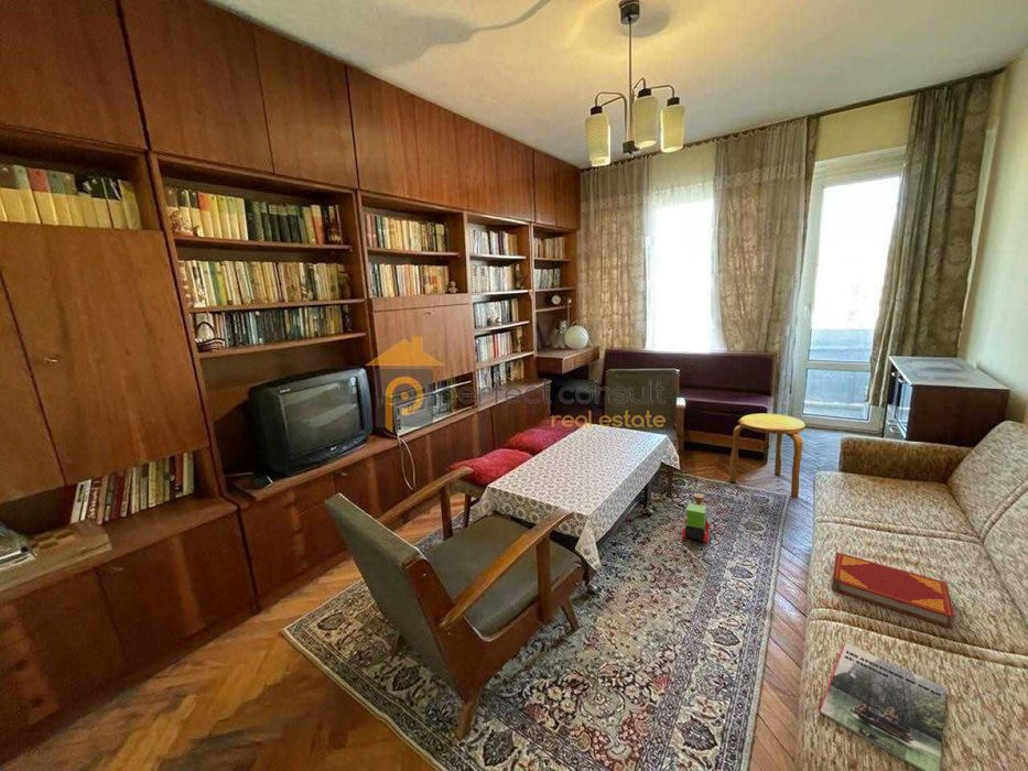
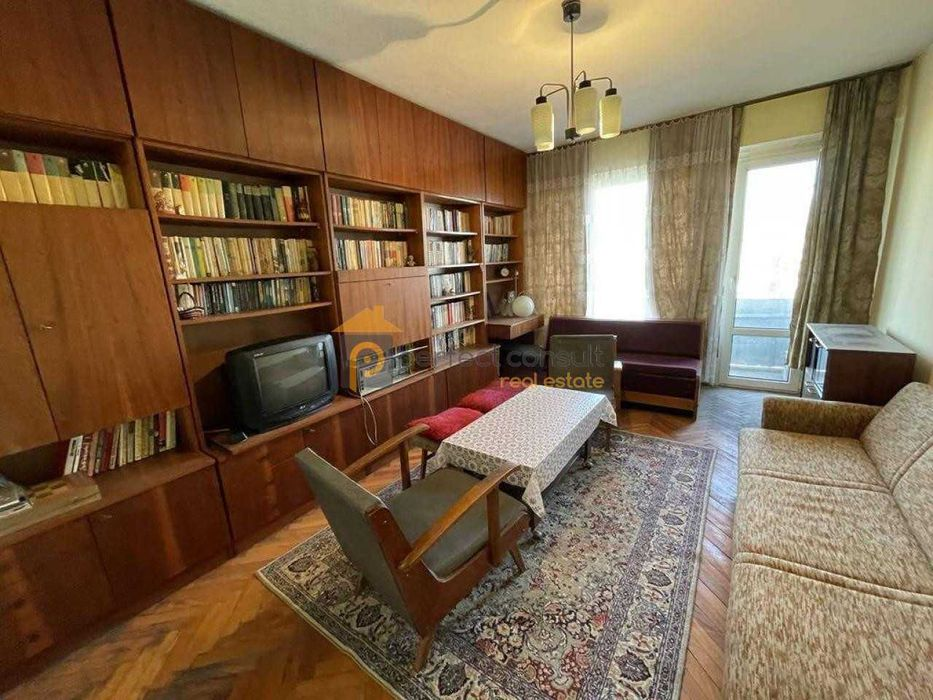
- magazine (884, 699)
- toy train (697, 514)
- stool (776, 453)
- hardback book (887, 585)
